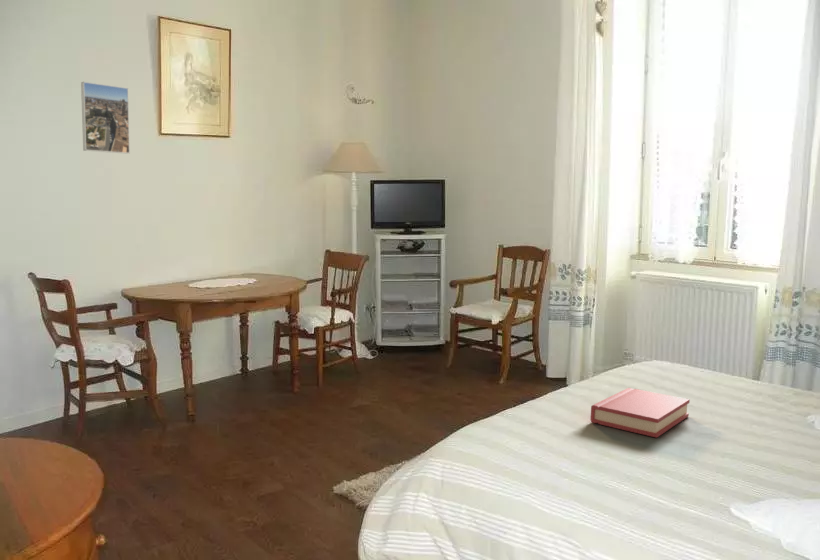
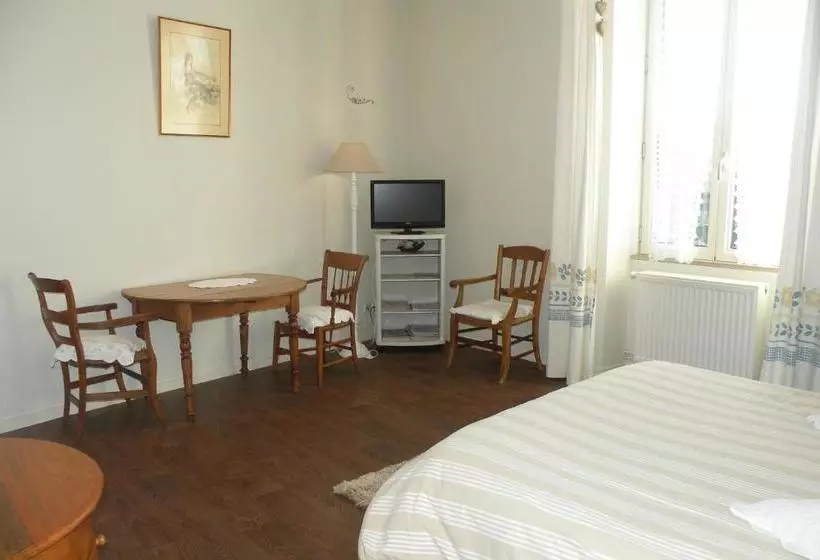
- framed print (106, 118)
- hardback book (640, 410)
